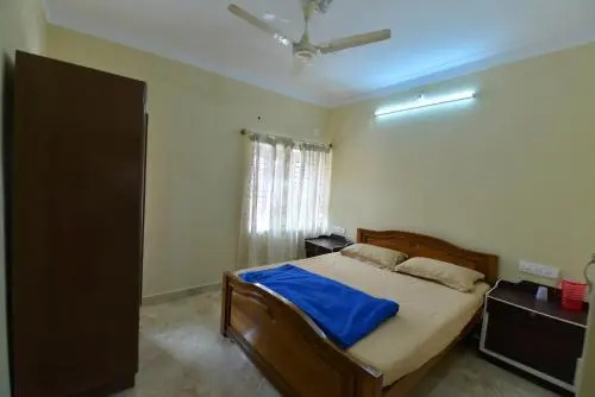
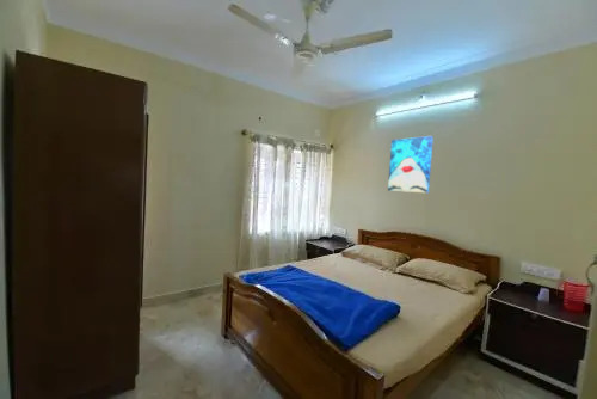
+ wall art (408, 165)
